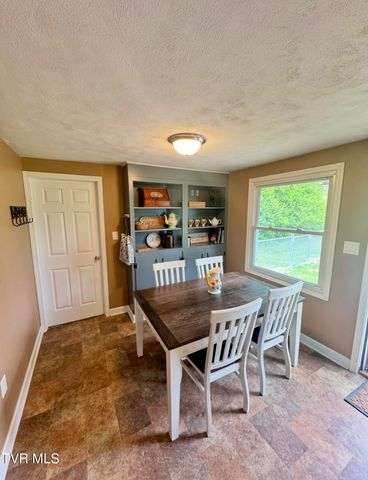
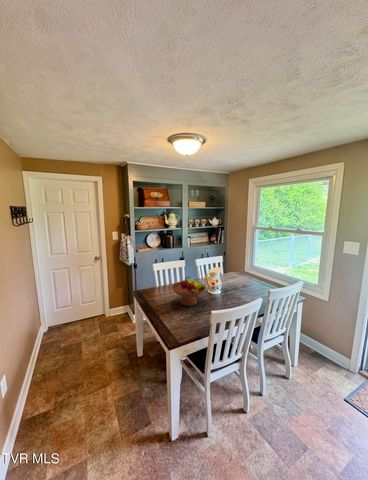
+ fruit bowl (188, 291)
